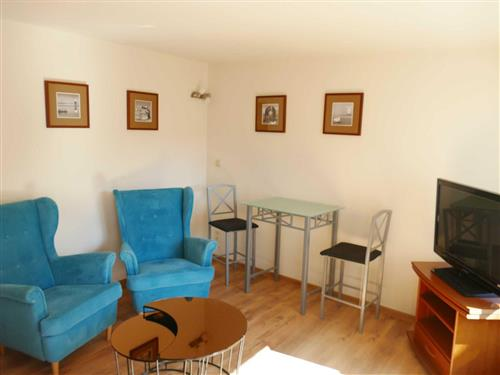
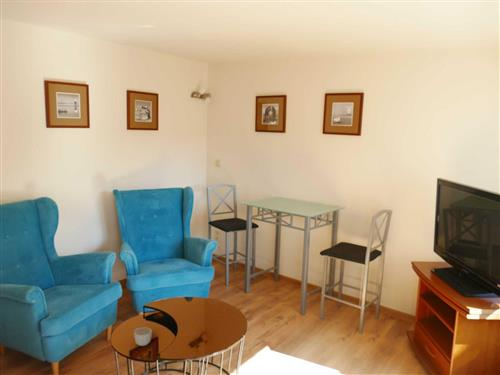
+ mug (141, 336)
